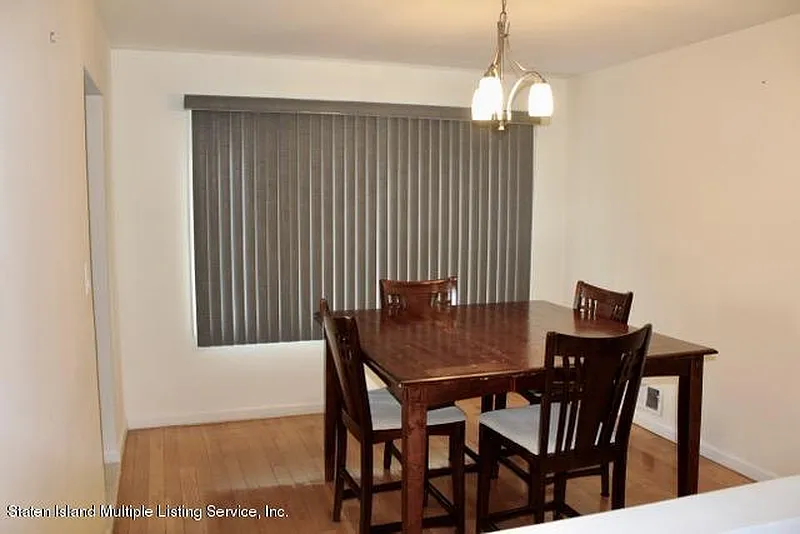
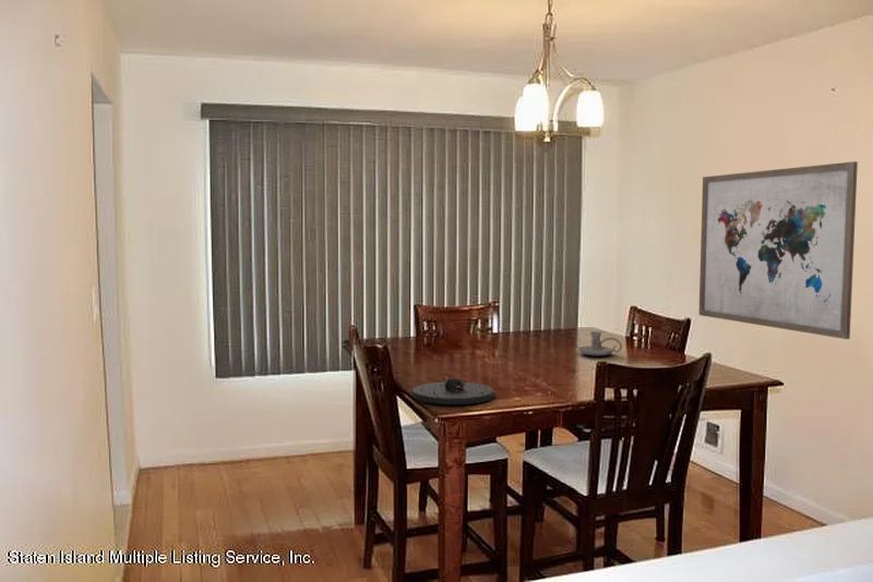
+ plate (453, 386)
+ wall art (767, 248)
+ candle holder (599, 343)
